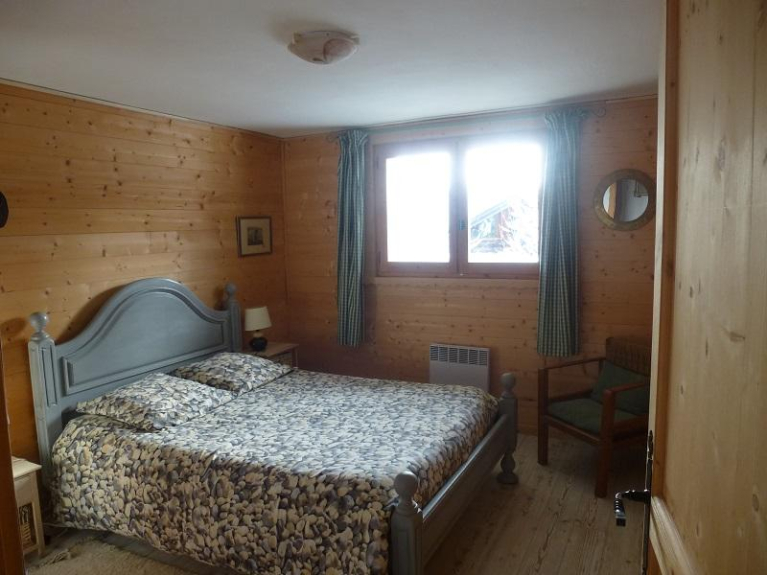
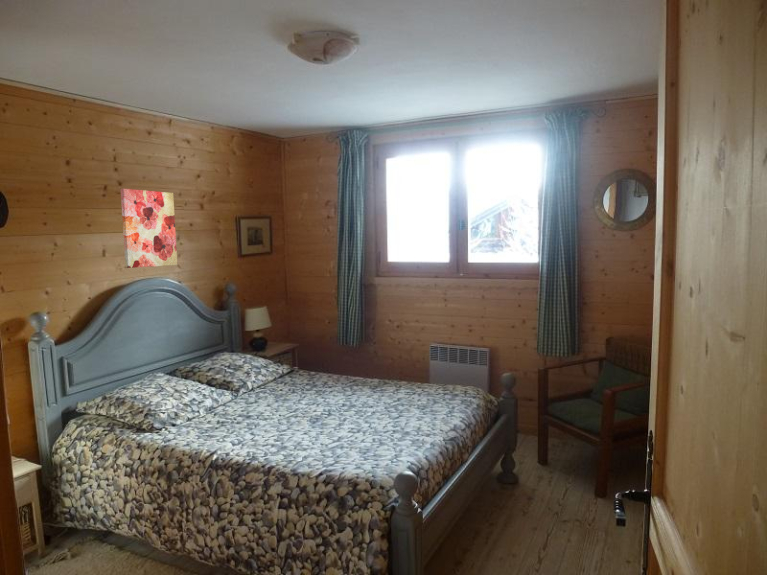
+ wall art (150, 228)
